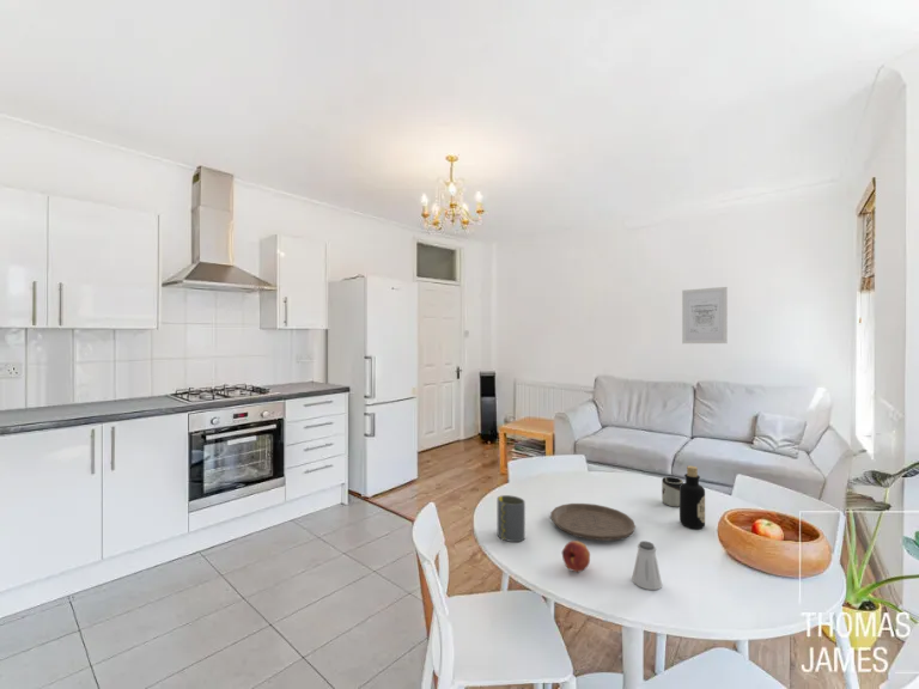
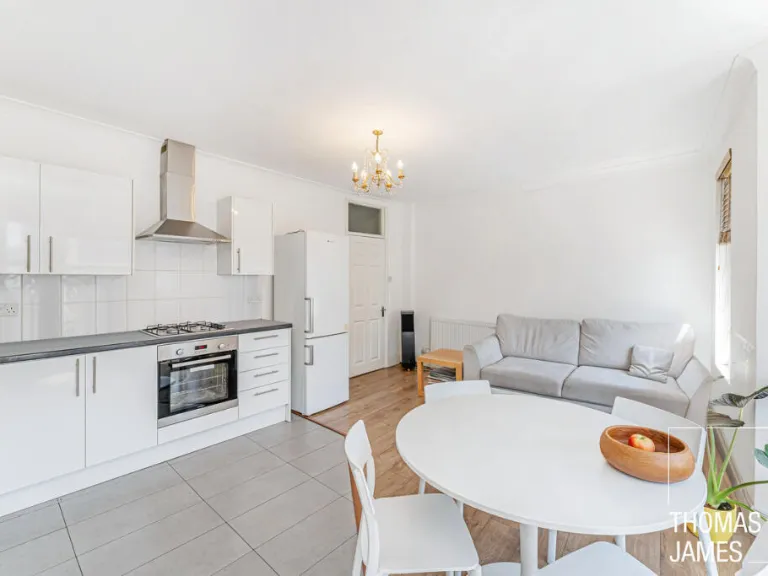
- wall art (704, 316)
- fruit (576, 555)
- saltshaker (646, 562)
- cup (670, 490)
- bottle (692, 495)
- mug (509, 518)
- plate (591, 520)
